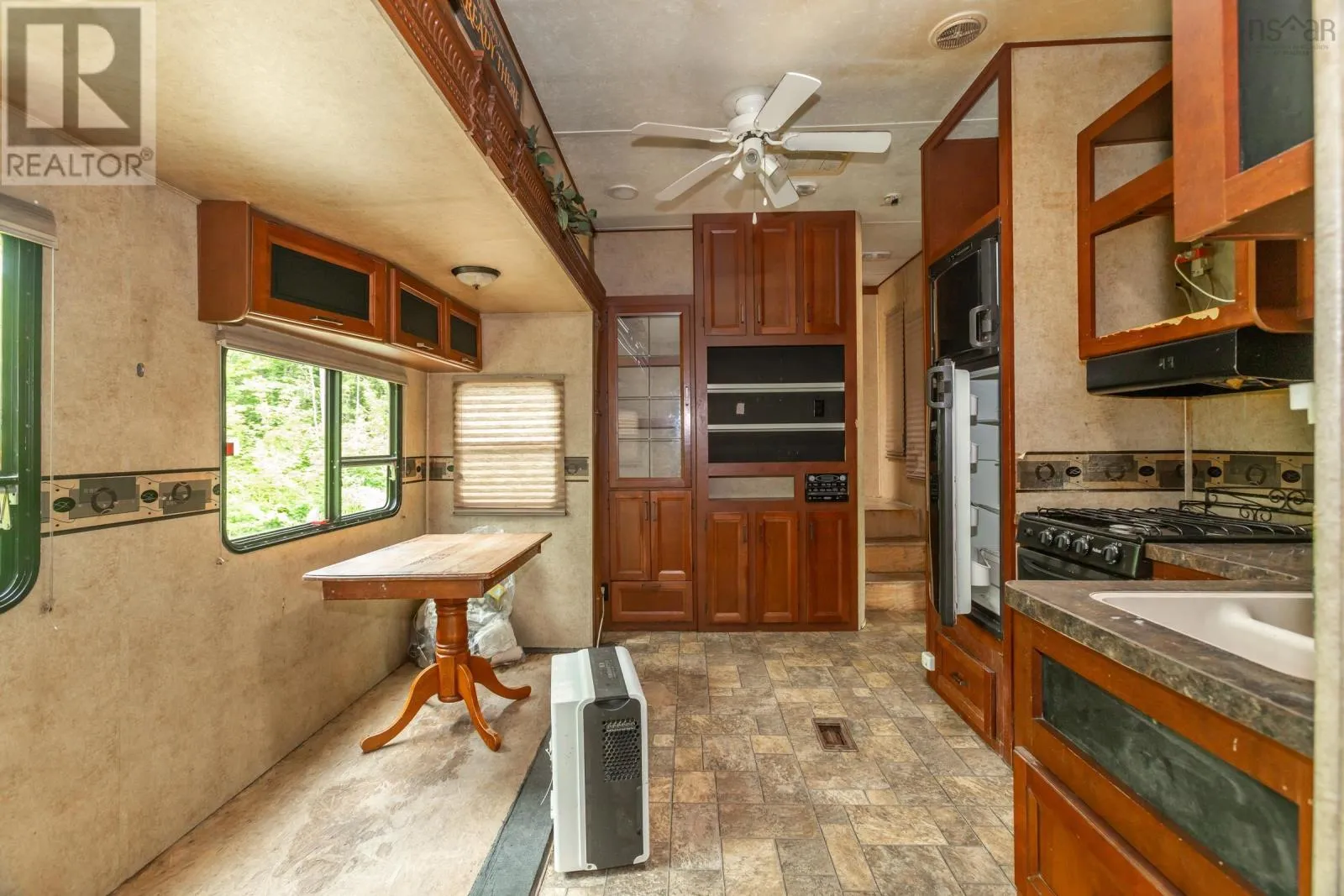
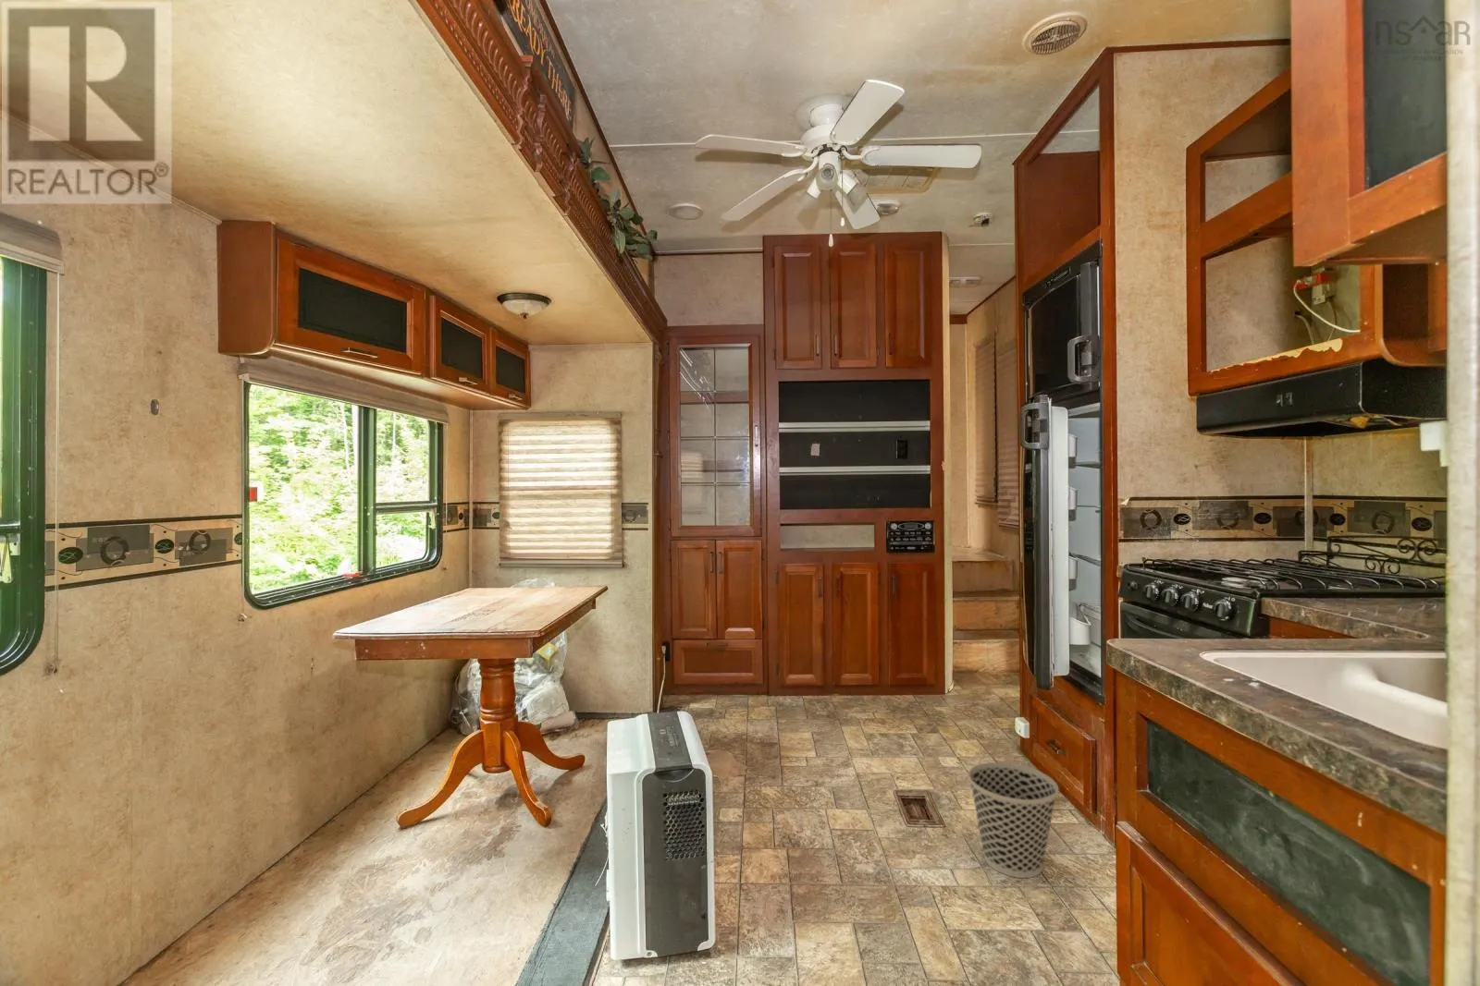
+ wastebasket (1012, 821)
